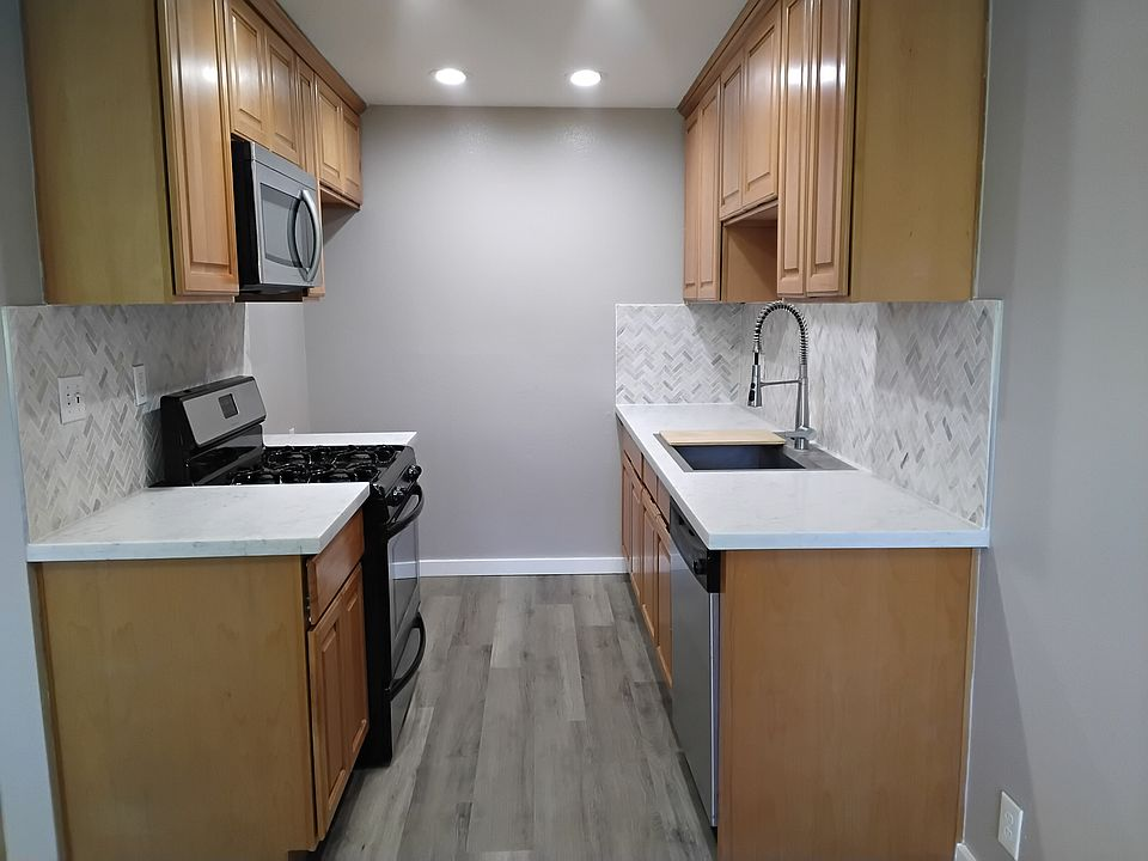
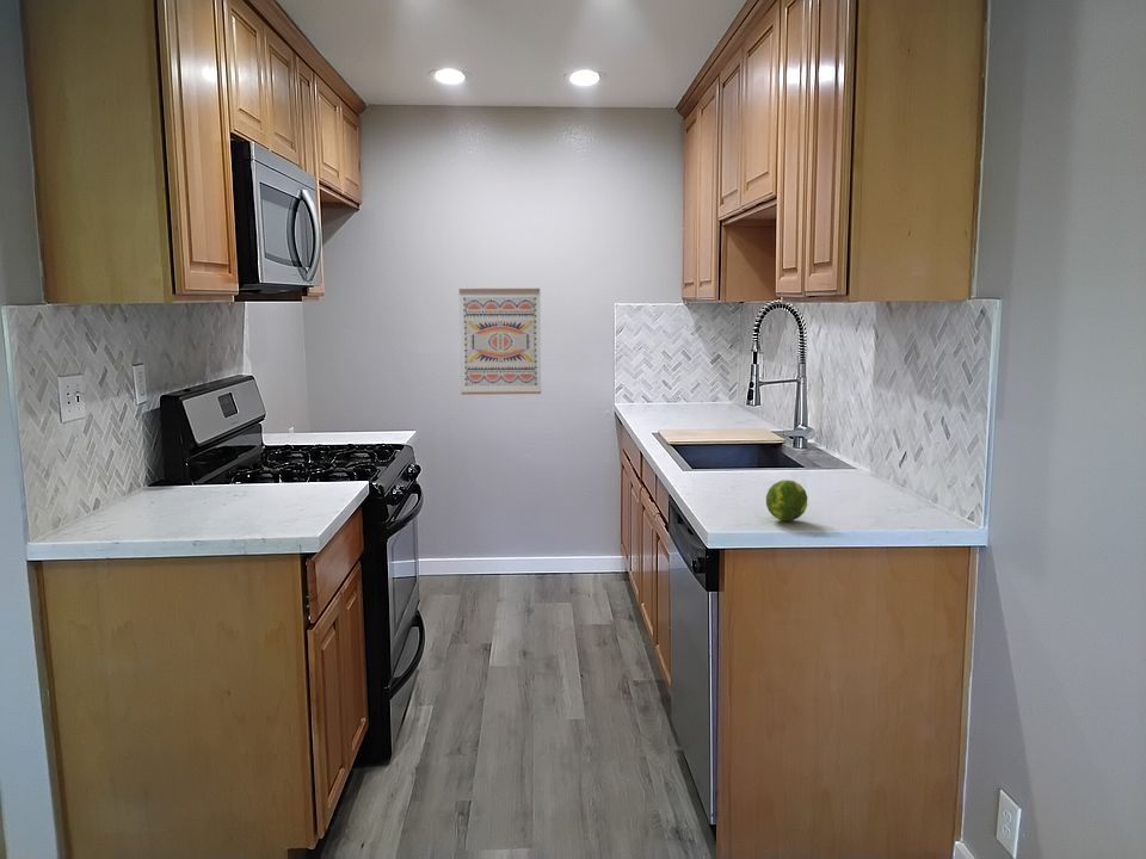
+ fruit (787, 500)
+ wall art (500, 341)
